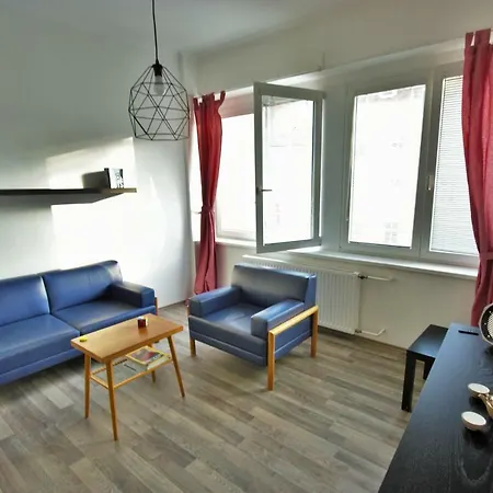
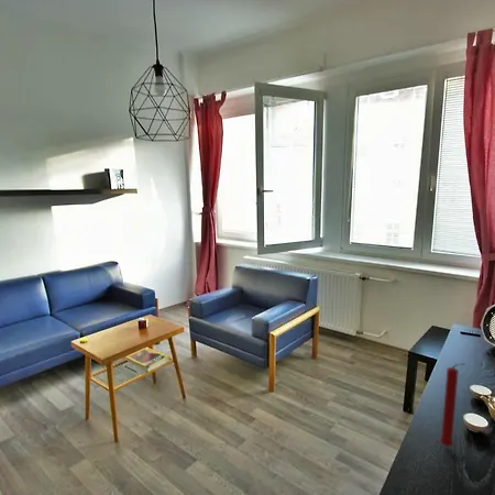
+ candle (451, 405)
